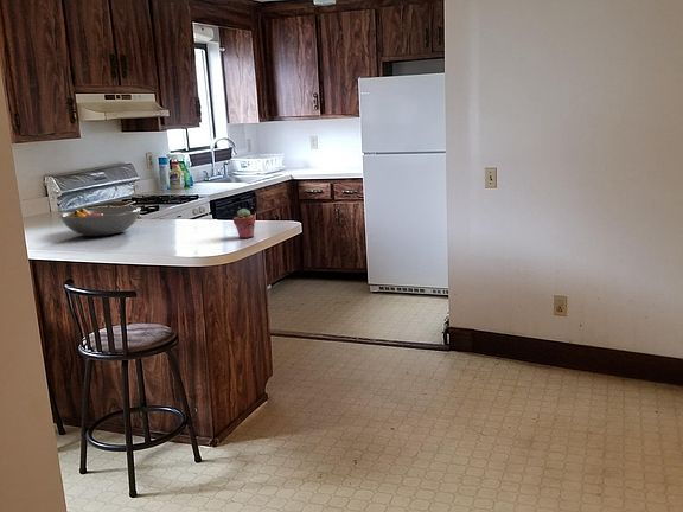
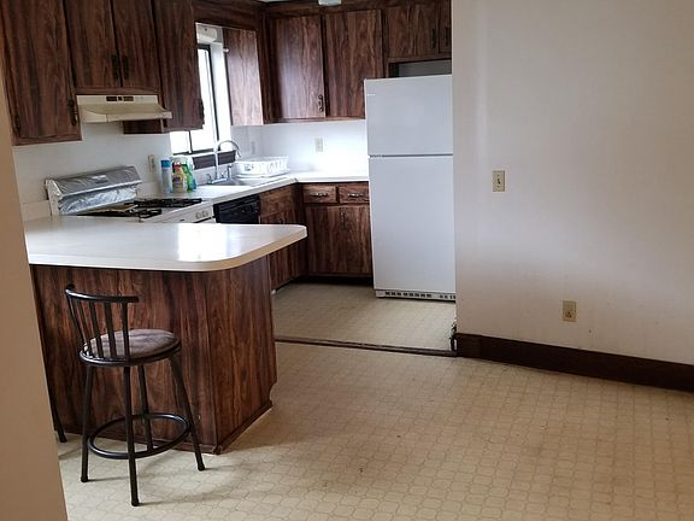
- fruit bowl (102, 219)
- potted succulent (244, 222)
